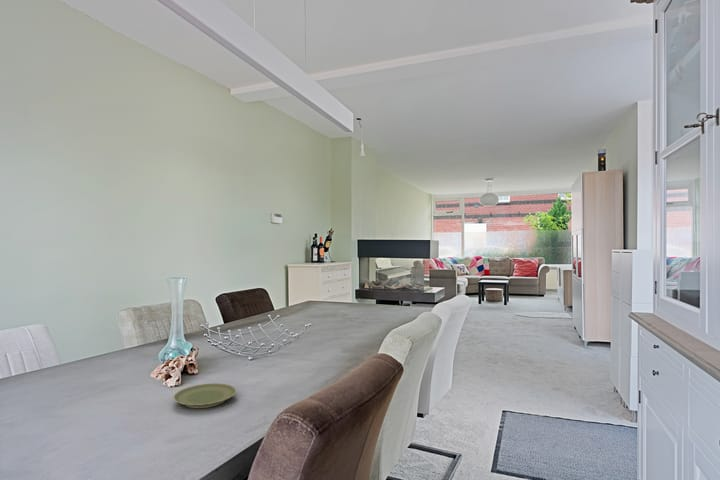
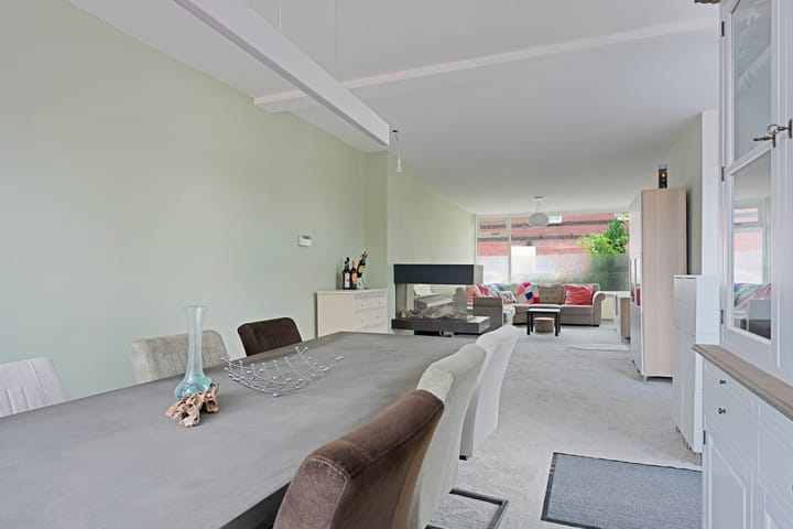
- plate (205, 396)
